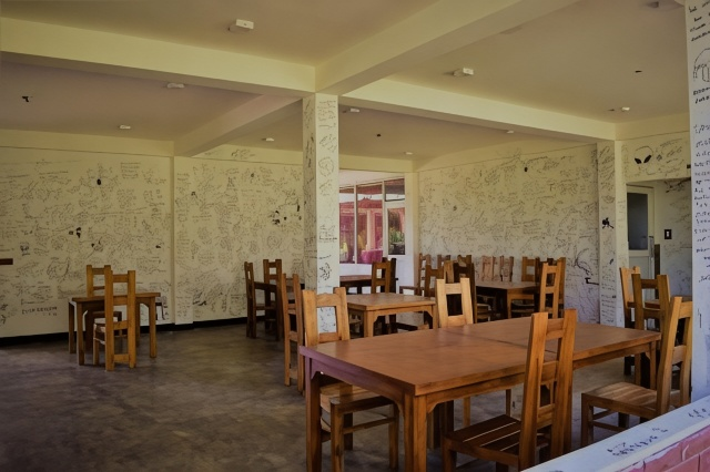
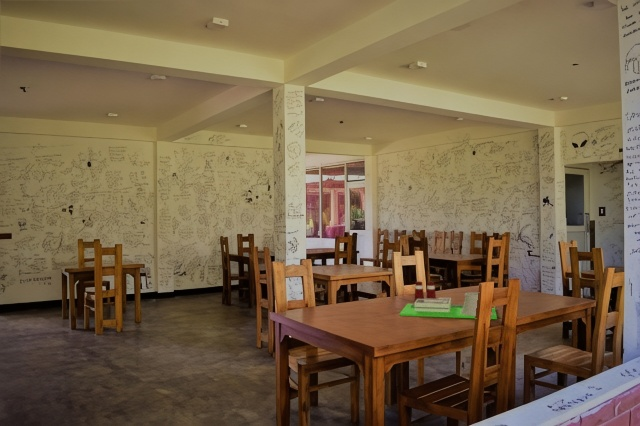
+ architectural model (448, 298)
